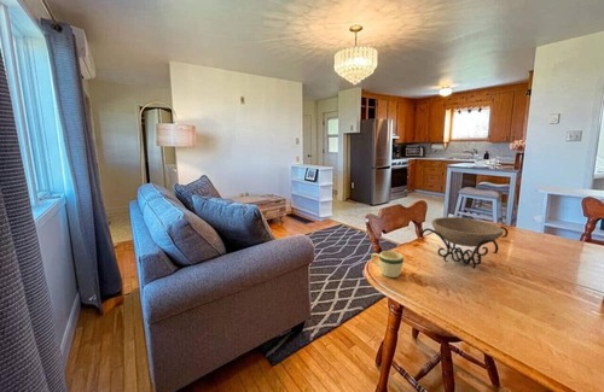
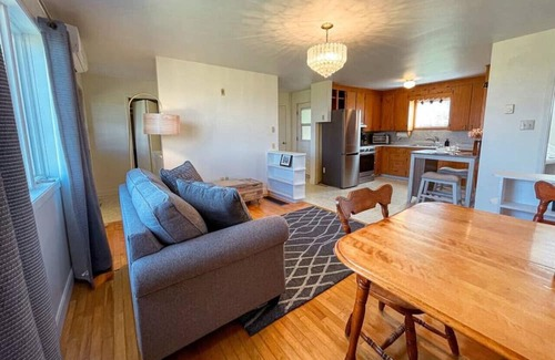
- mug (385, 262)
- decorative bowl (463, 242)
